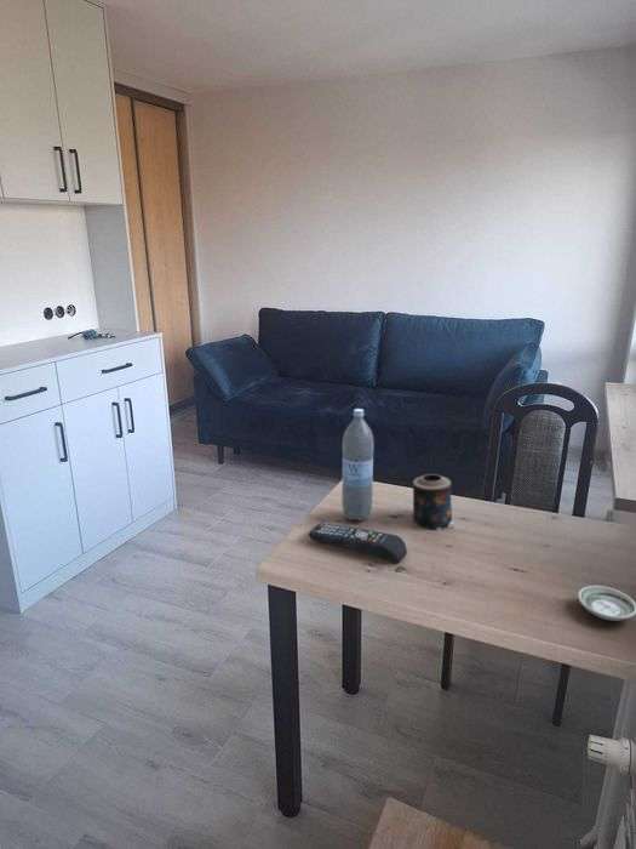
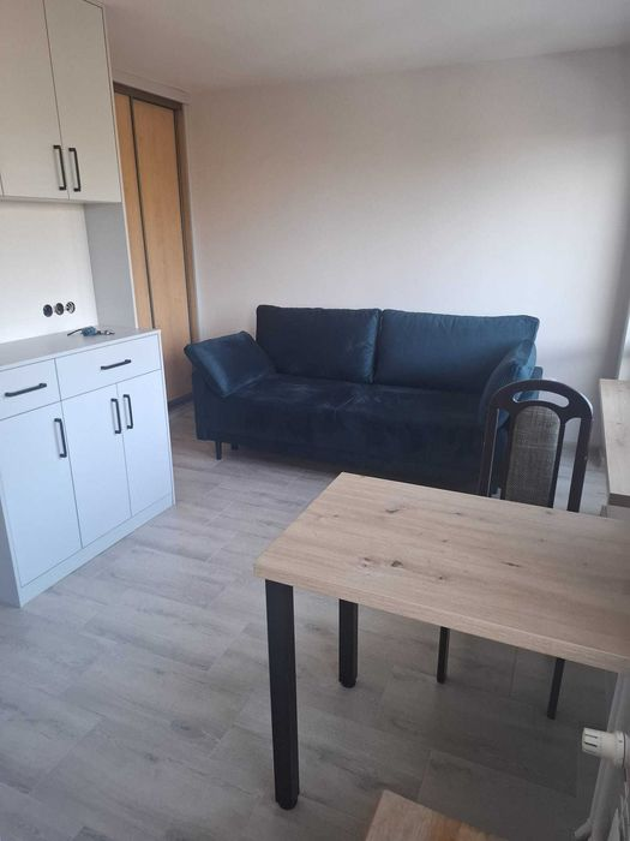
- saucer (606, 605)
- water bottle (357, 465)
- candle (436, 497)
- remote control (356, 539)
